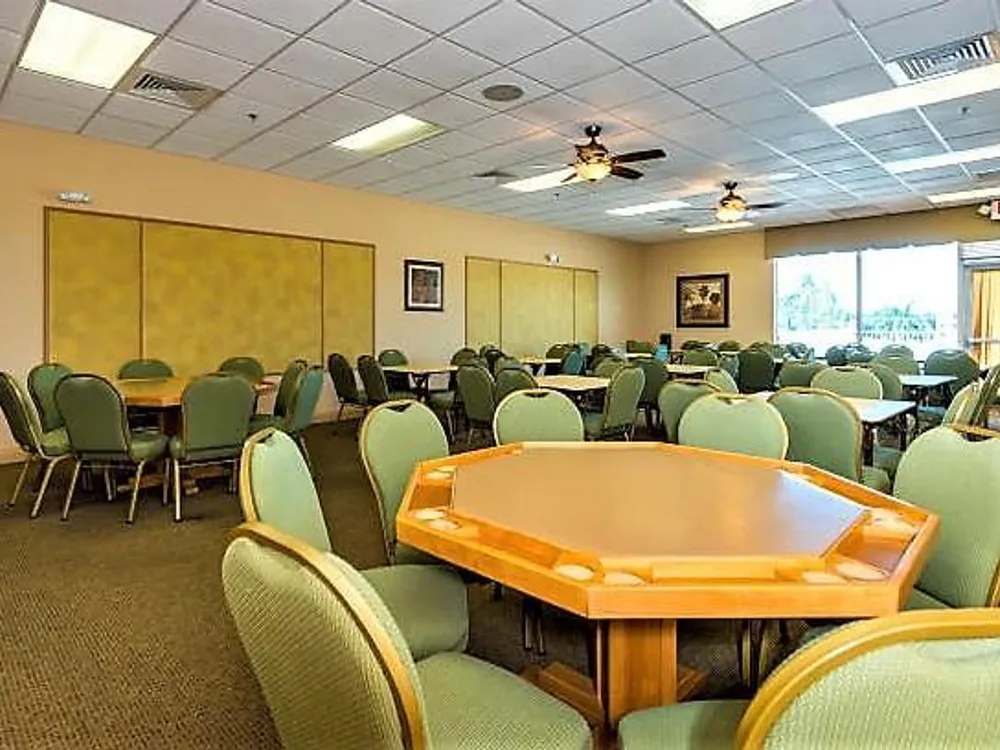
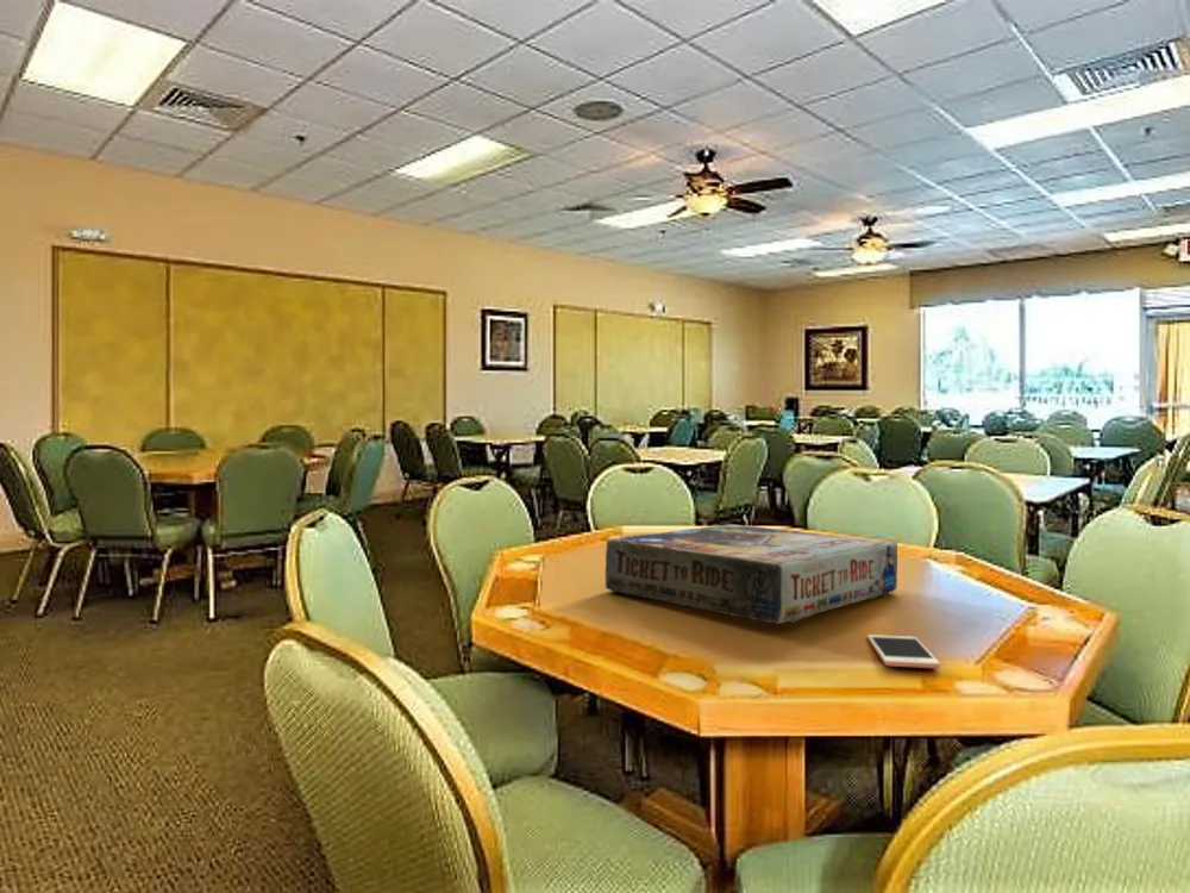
+ board game (750, 564)
+ cell phone (901, 650)
